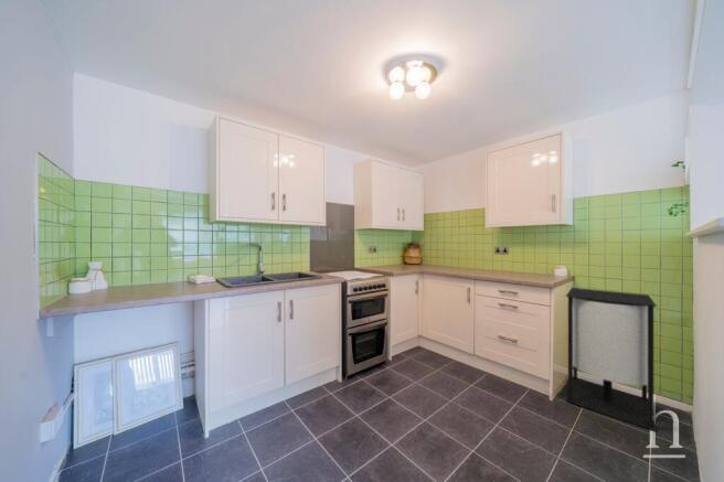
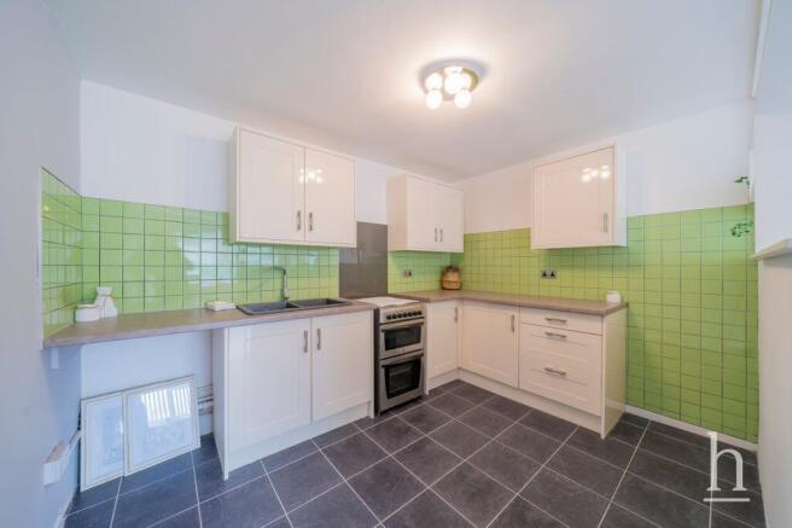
- trash can (607, 347)
